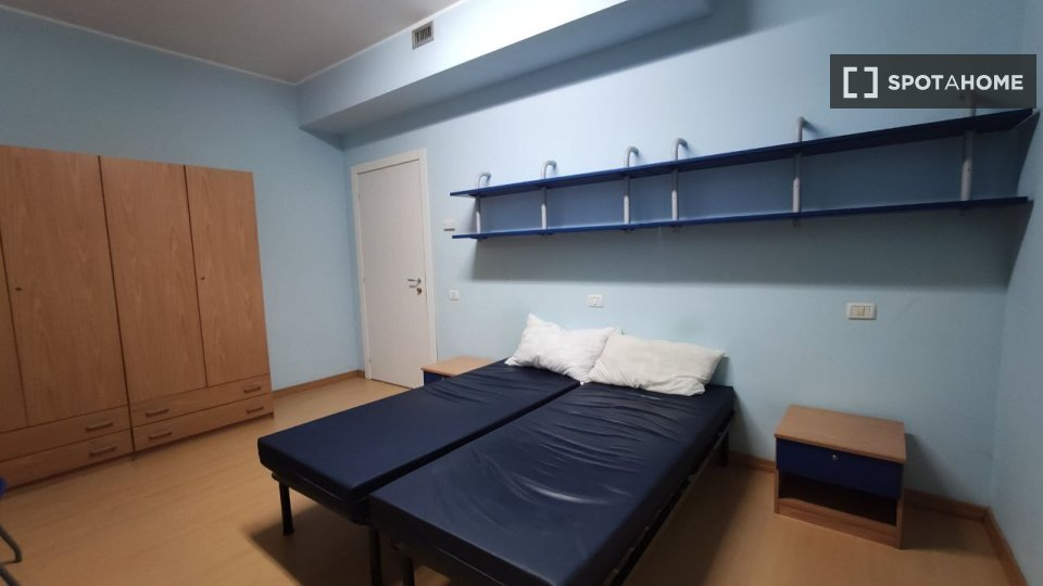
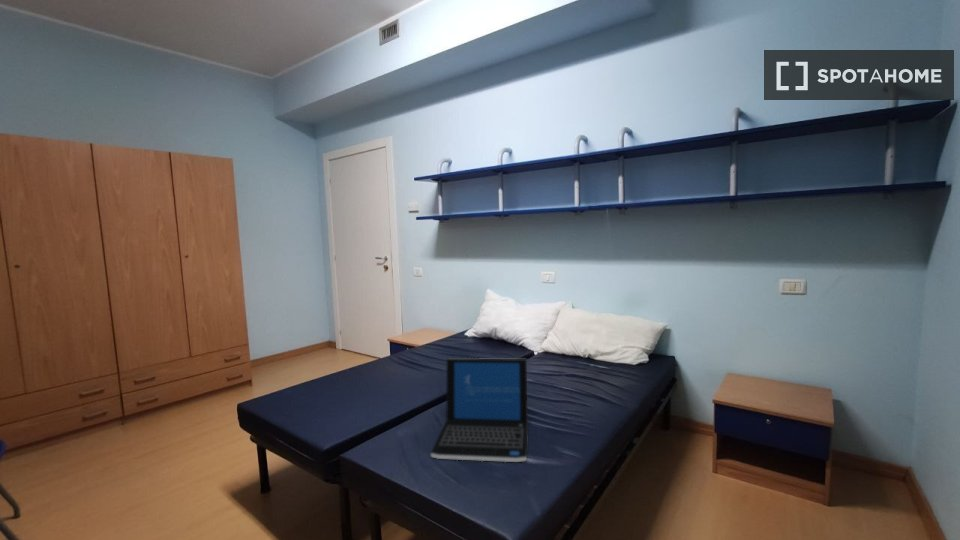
+ laptop (482, 404)
